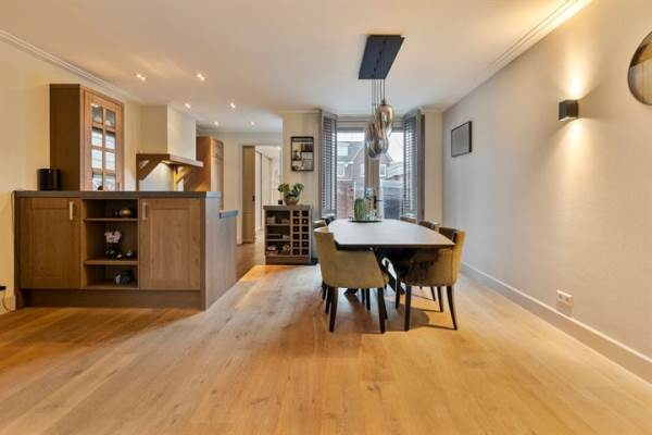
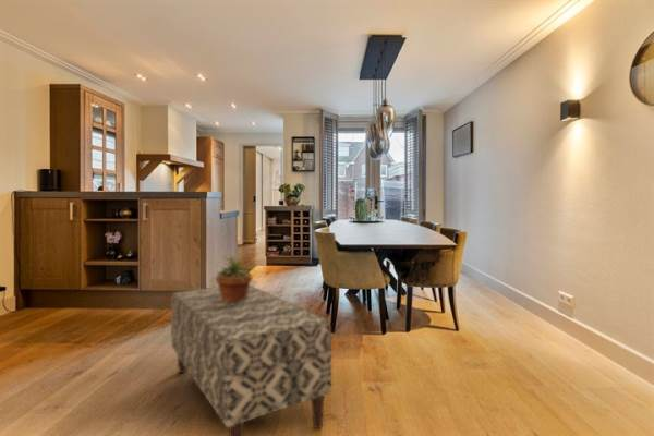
+ potted plant (234, 276)
+ bench (240, 349)
